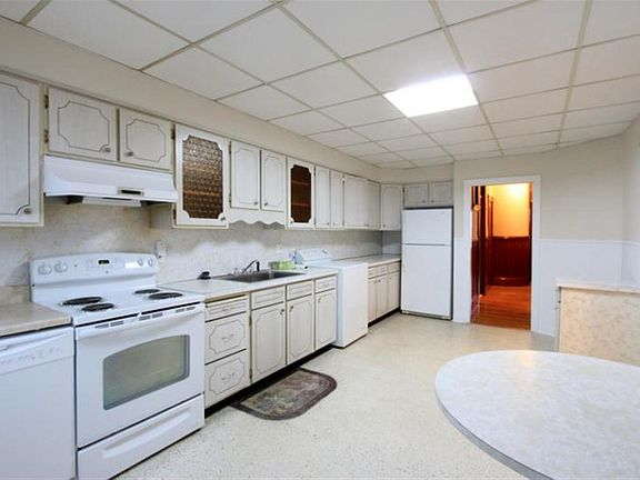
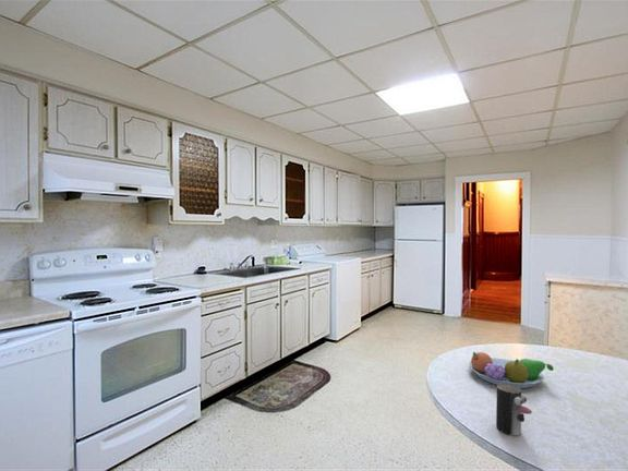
+ fruit bowl (507, 364)
+ cup (514, 410)
